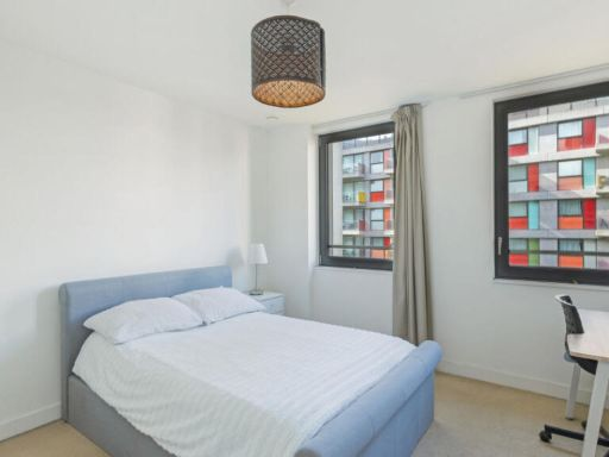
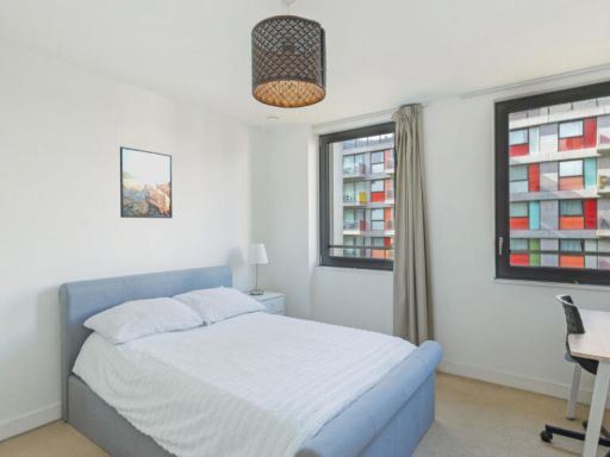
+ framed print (147, 184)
